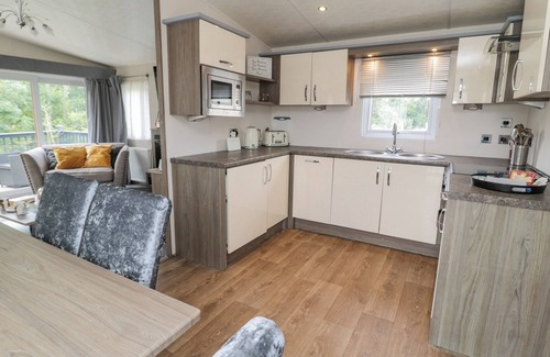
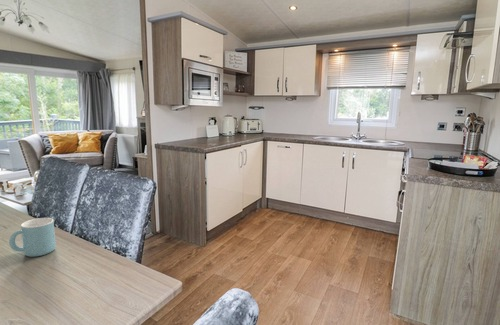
+ mug (32, 238)
